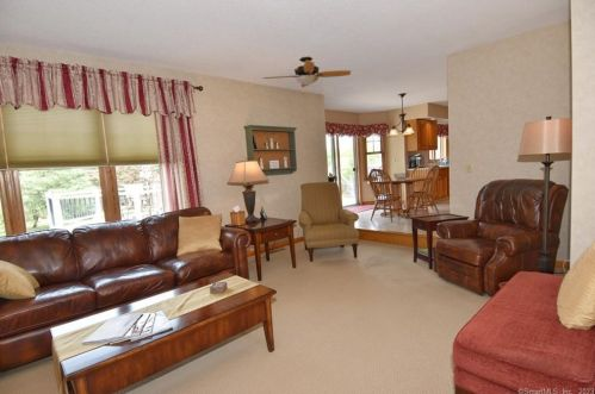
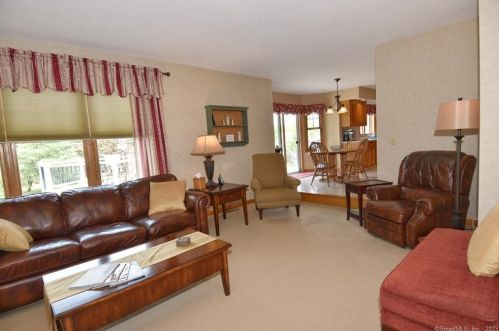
- ceiling fan (306, 71)
